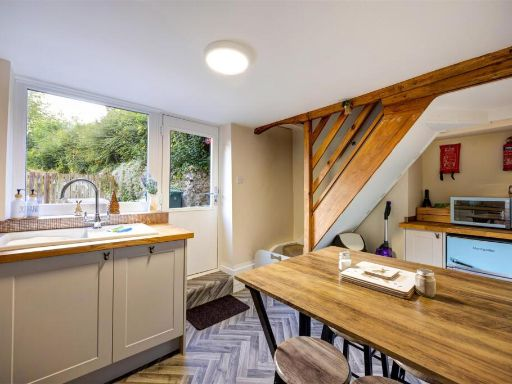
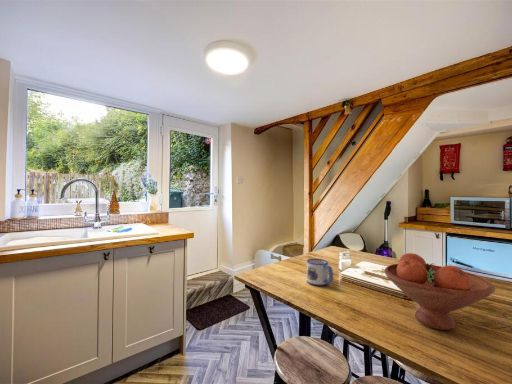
+ mug (320, 272)
+ fruit bowl (433, 289)
